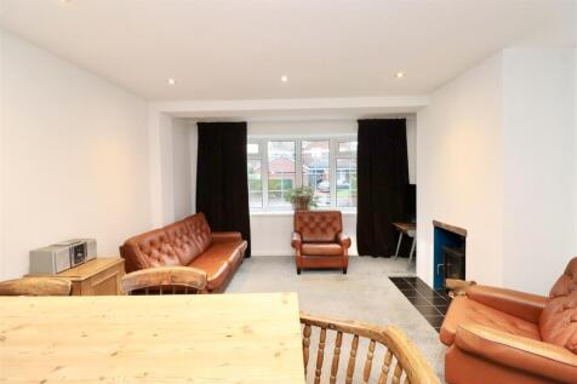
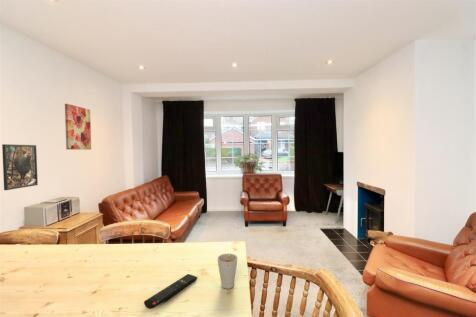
+ wall art (78, 128)
+ cup (227, 268)
+ remote control (172, 290)
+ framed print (21, 166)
